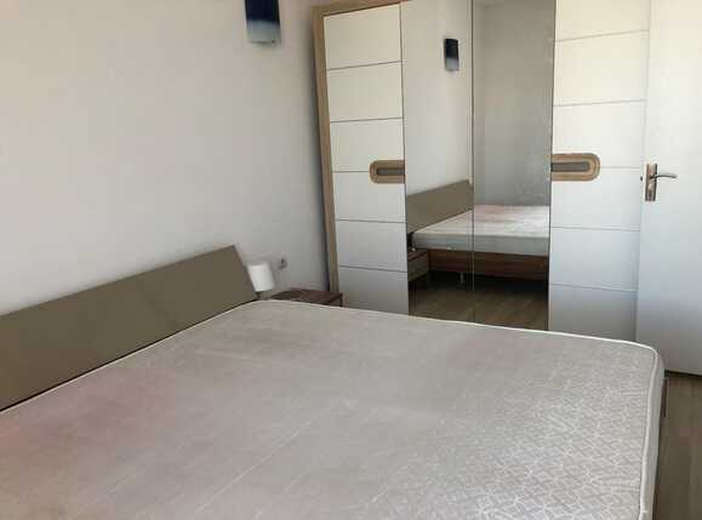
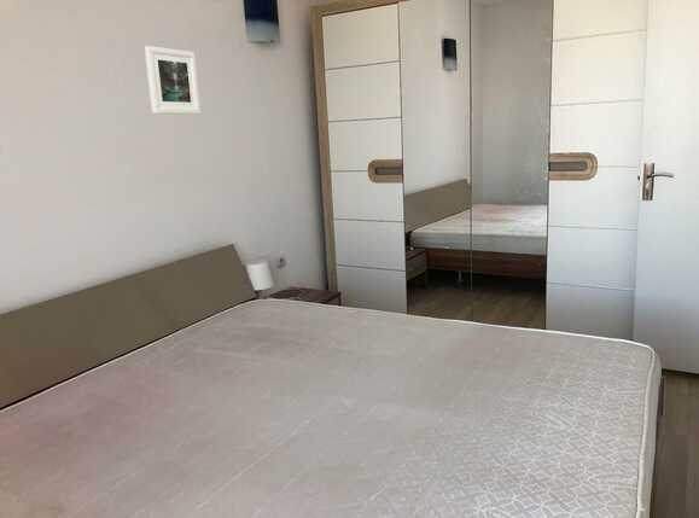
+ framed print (174, 81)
